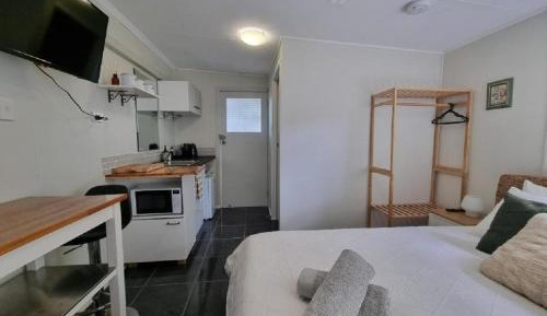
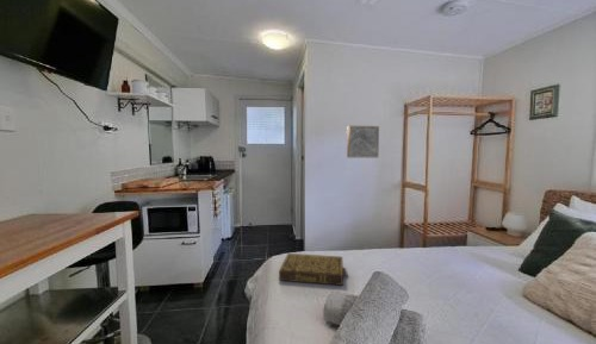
+ book (315, 267)
+ wall art (362, 142)
